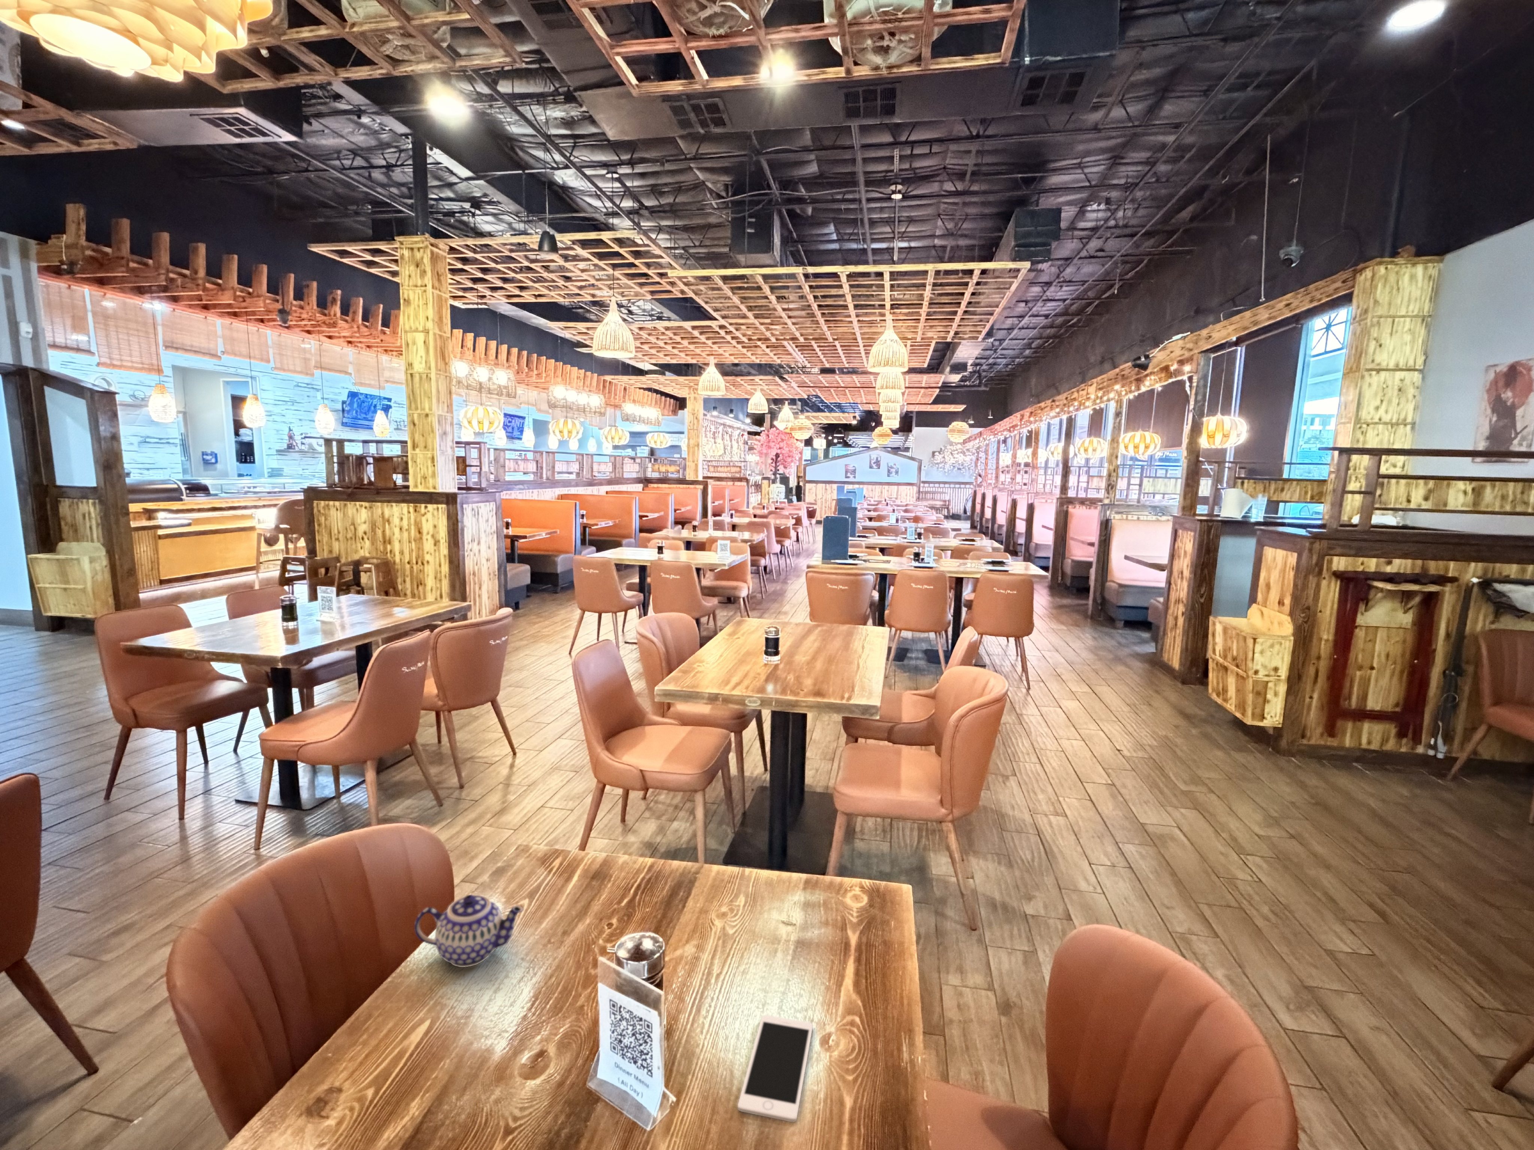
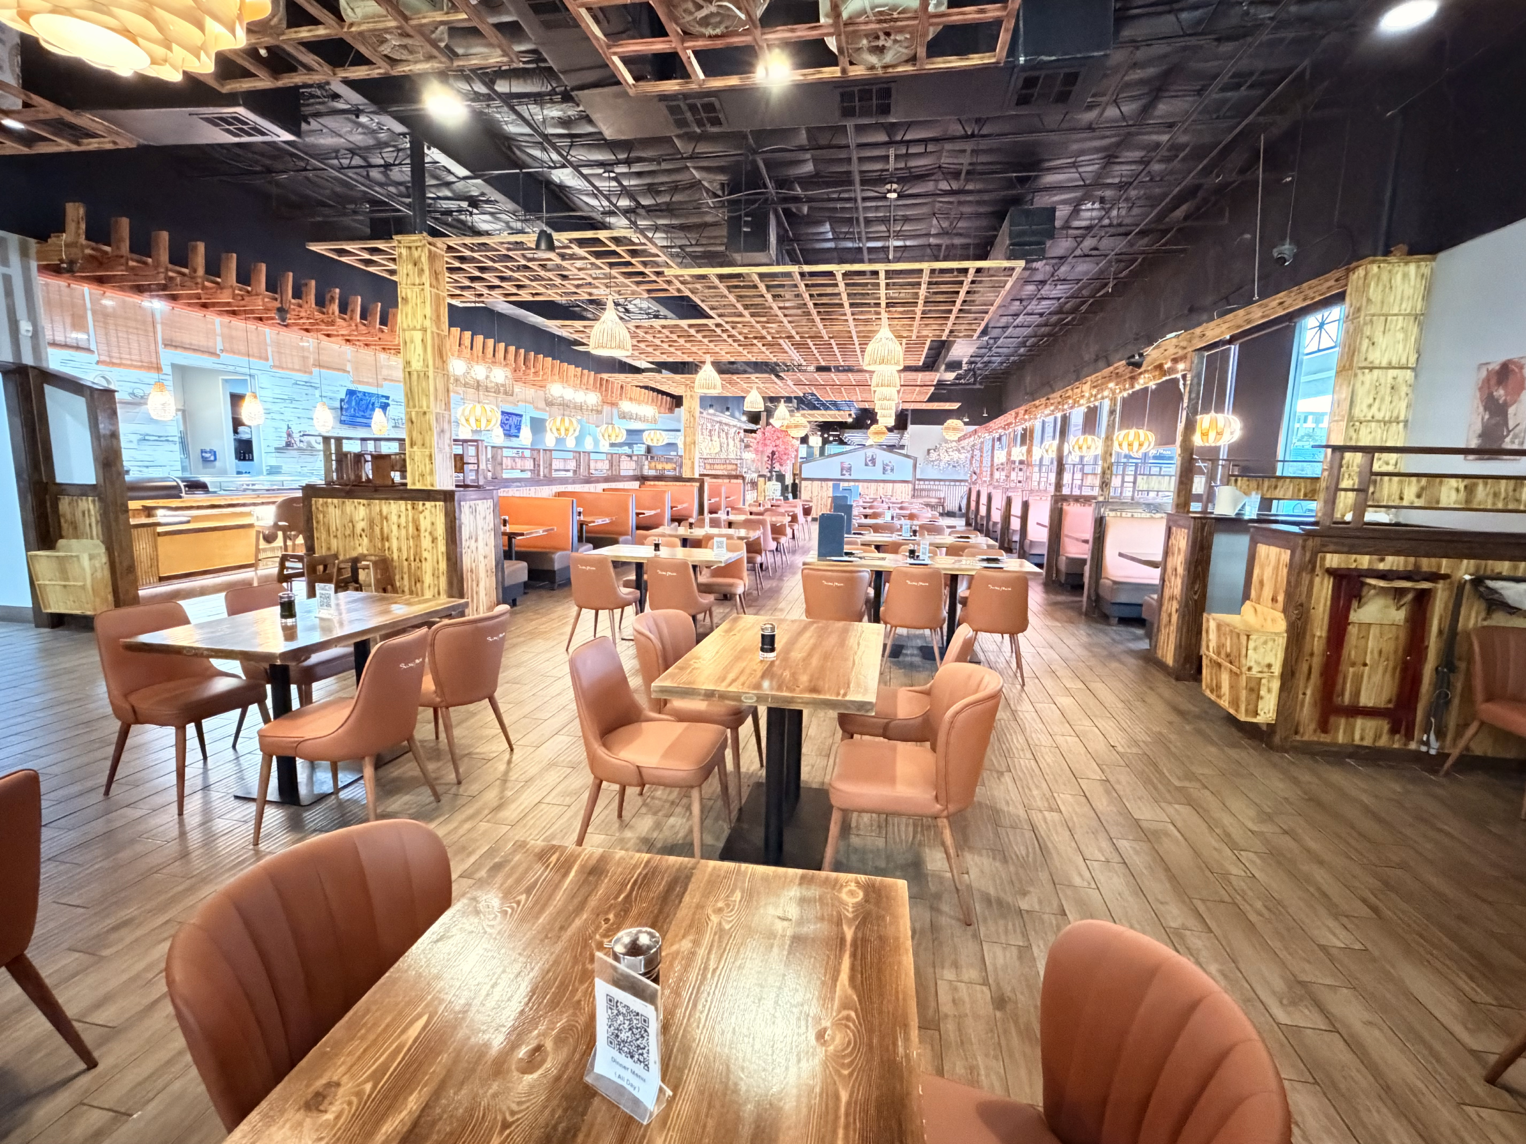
- teapot (470, 925)
- cell phone (778, 1063)
